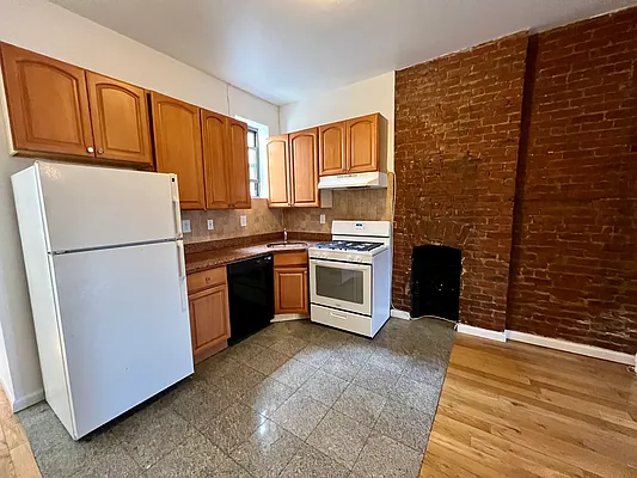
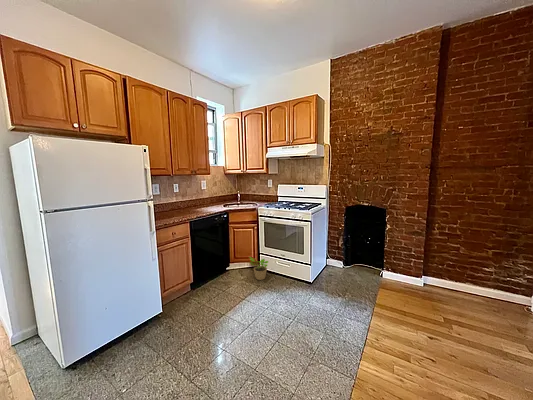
+ potted plant (259, 266)
